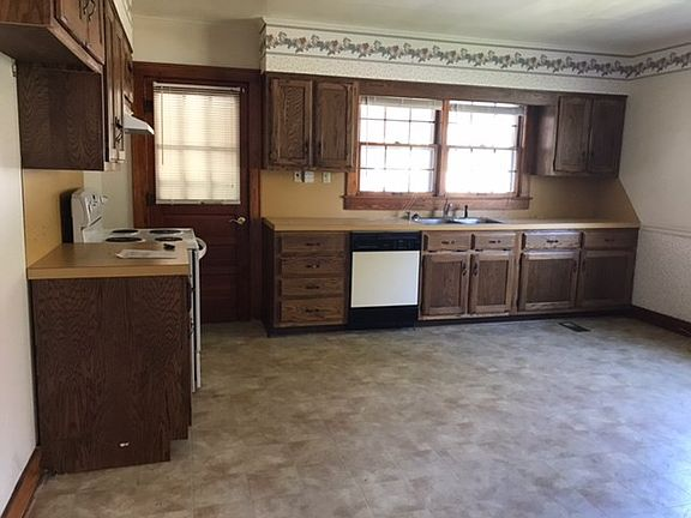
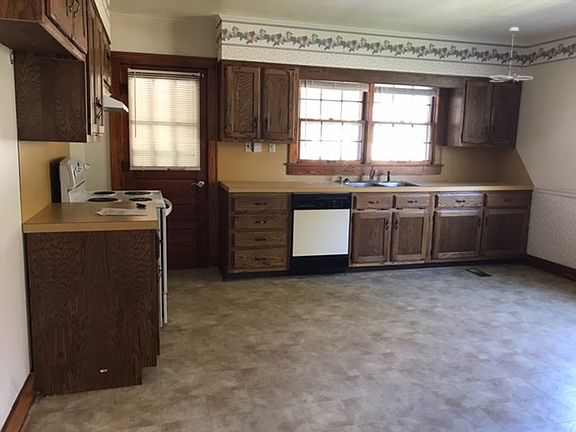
+ ceiling light fixture (511, 54)
